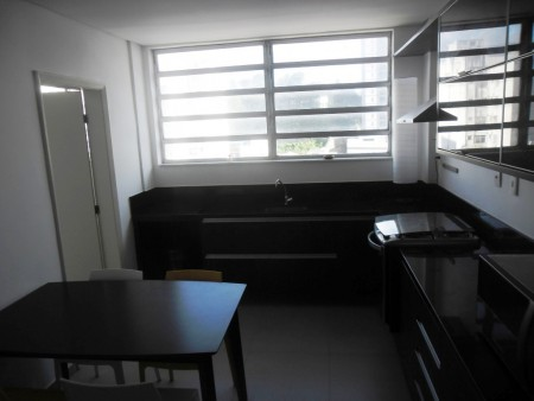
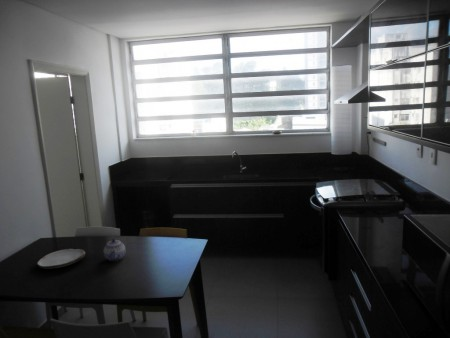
+ plate (62, 258)
+ teapot (114, 248)
